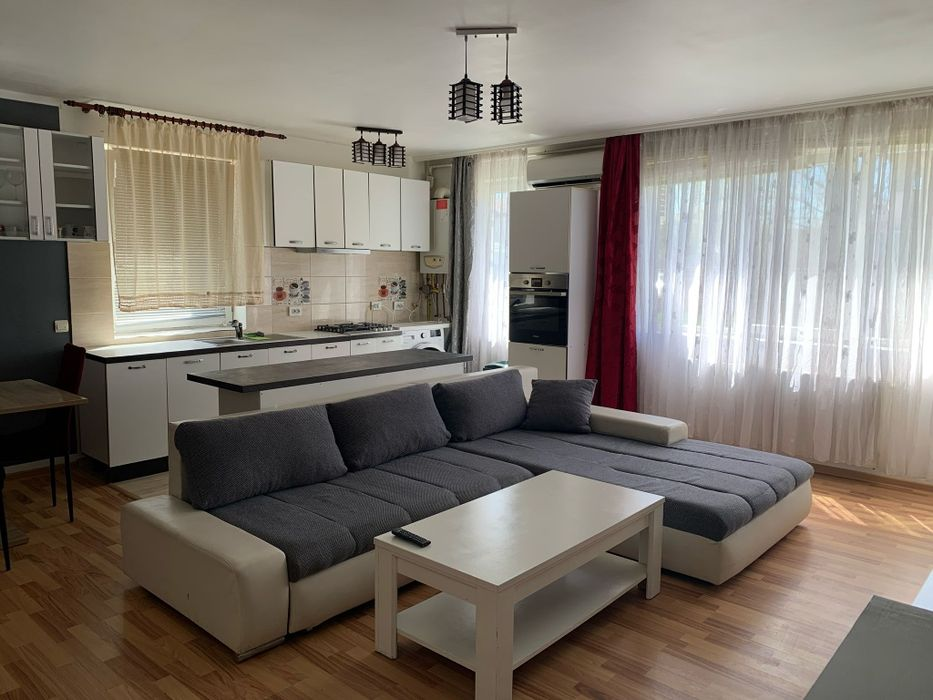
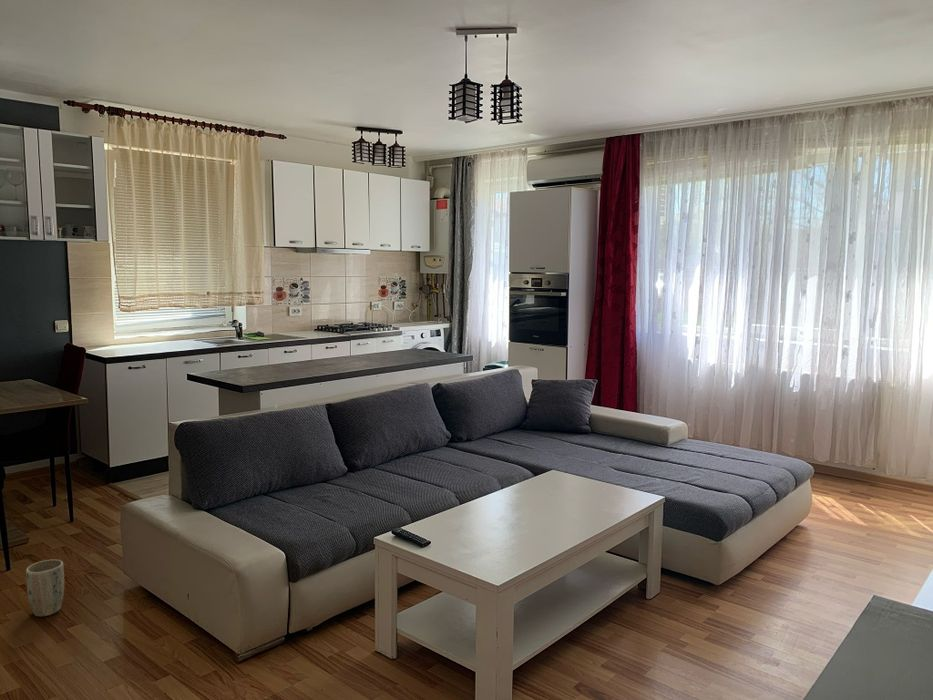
+ plant pot (46, 588)
